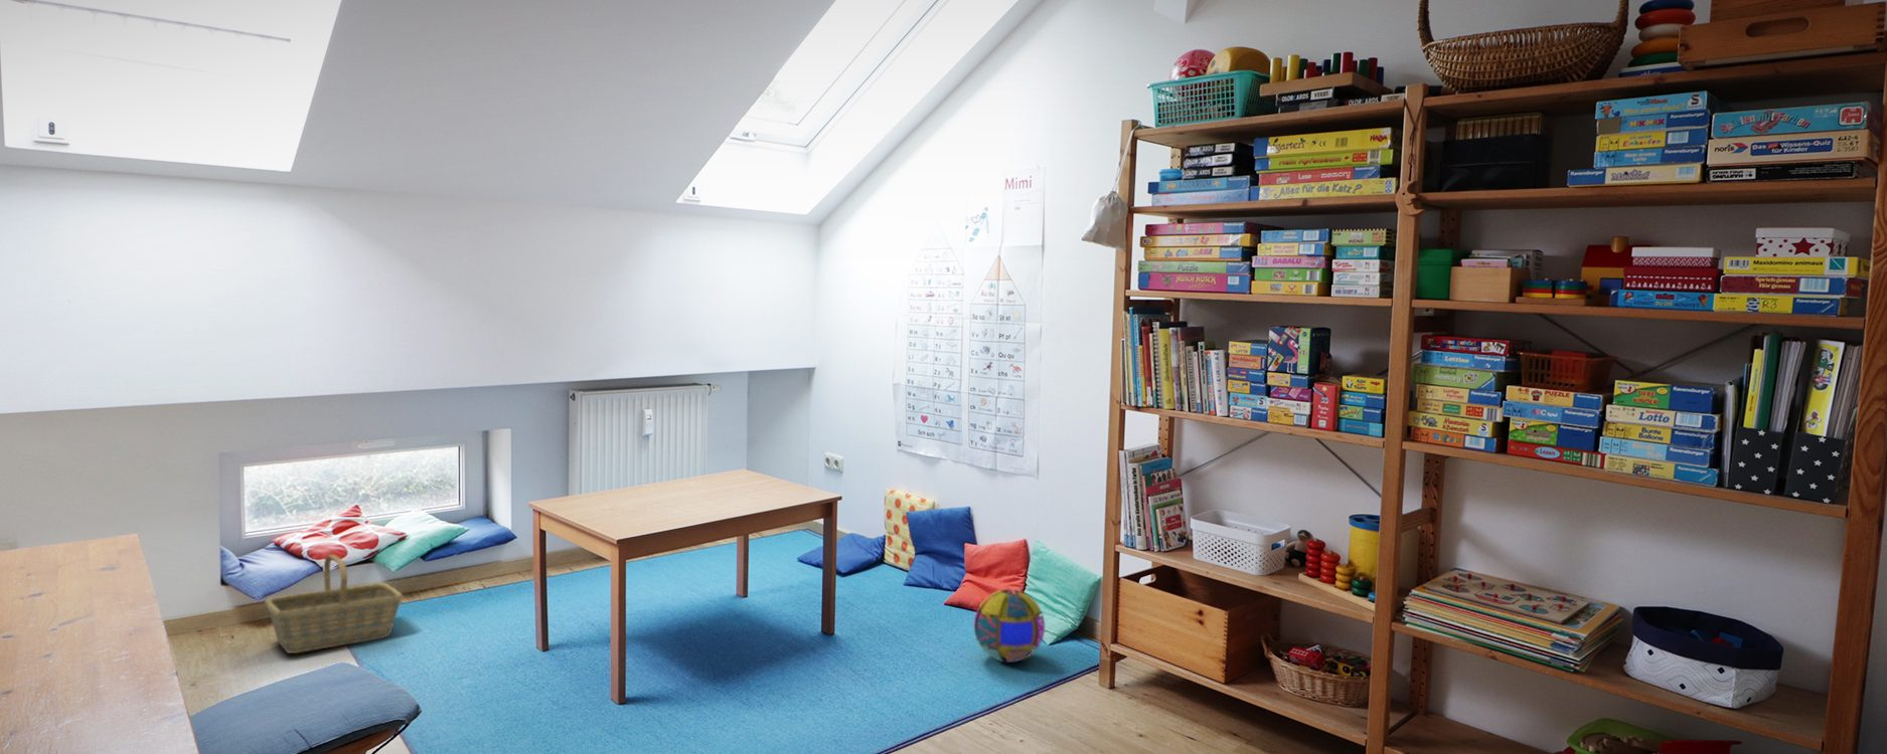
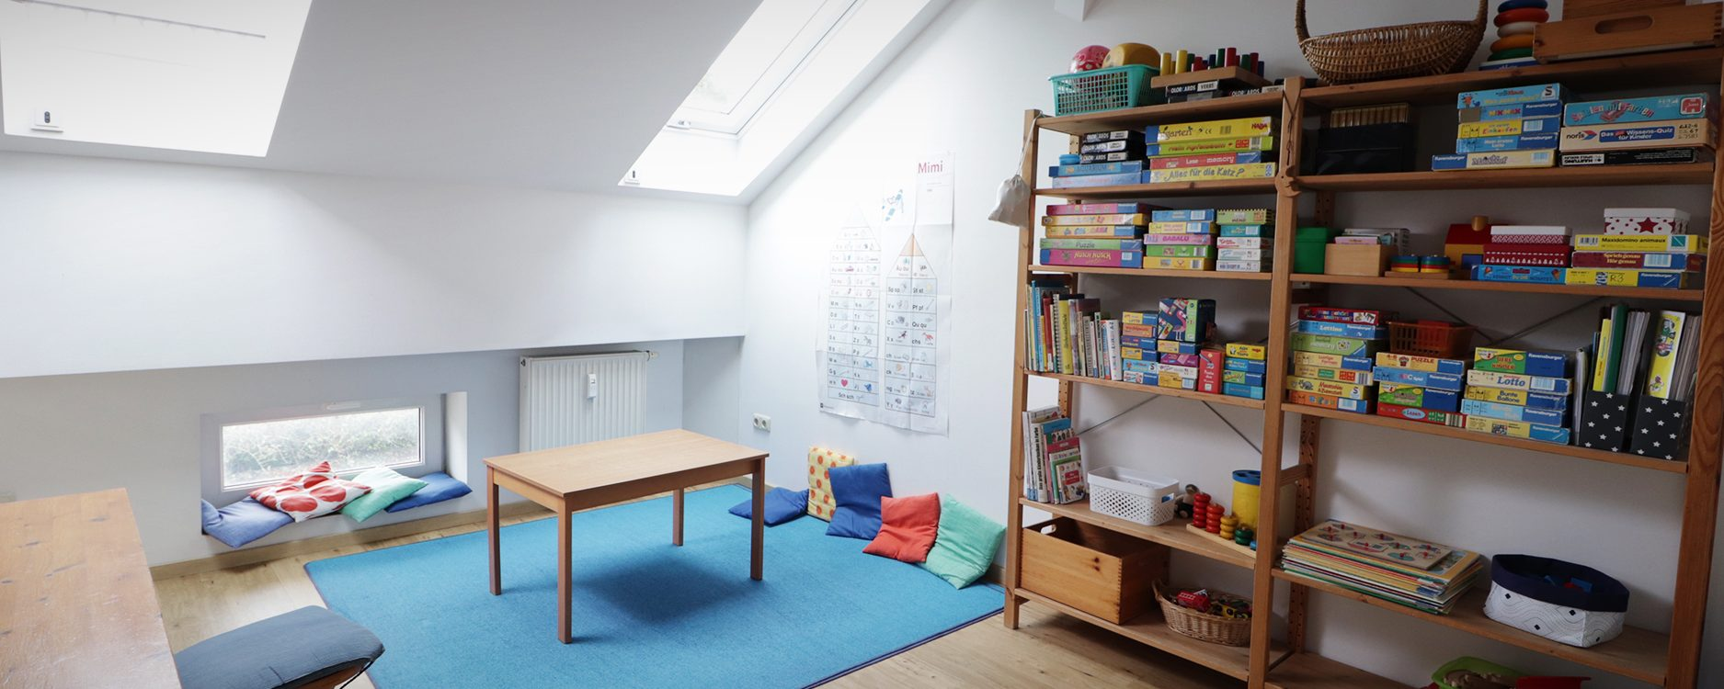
- ball (1008, 624)
- basket (335, 598)
